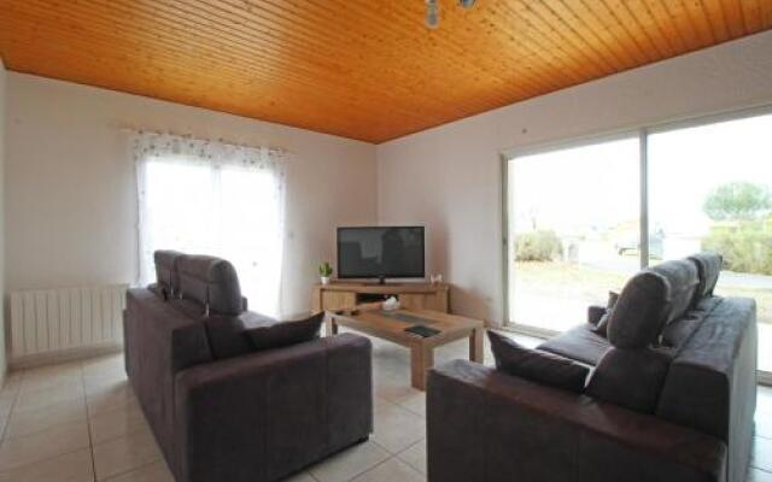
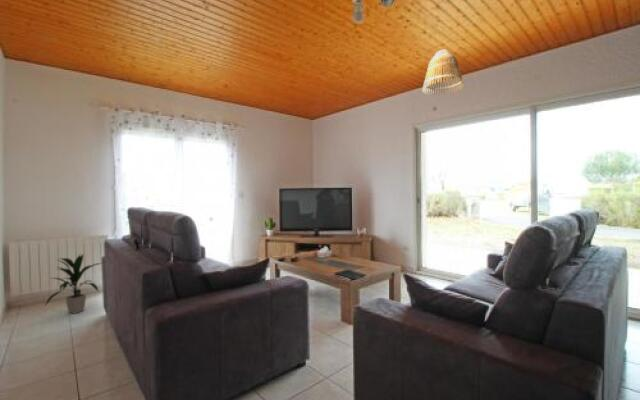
+ lamp shade (443, 70)
+ indoor plant (72, 282)
